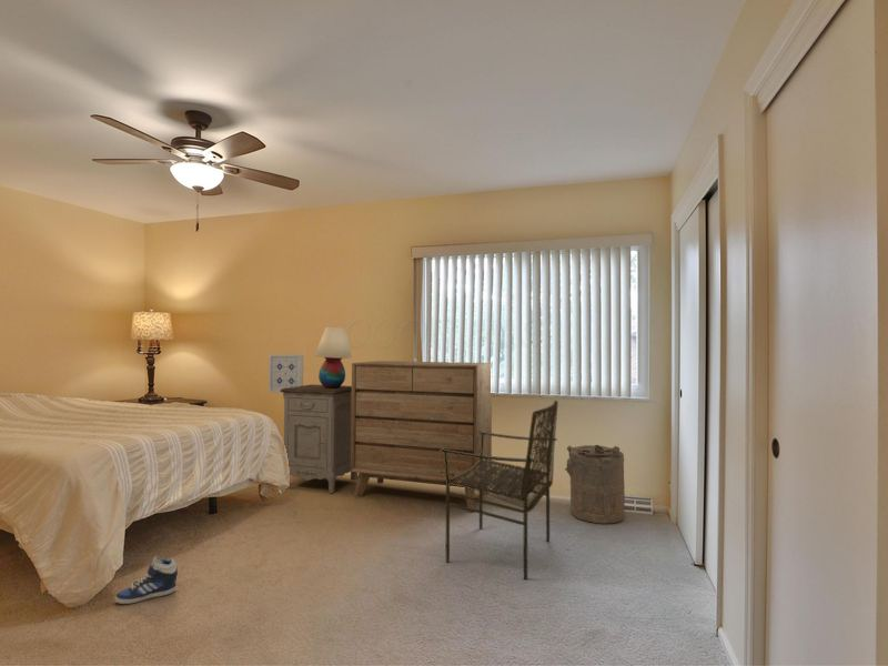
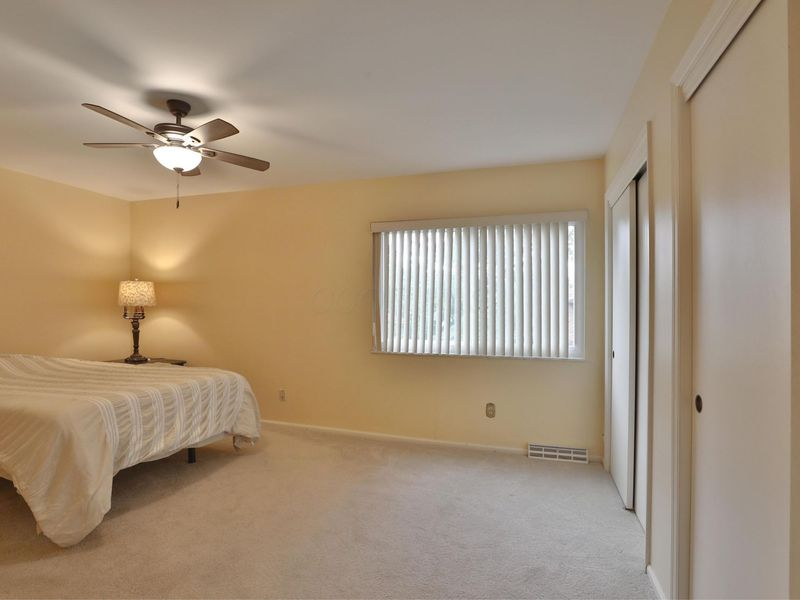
- dresser (422, 428)
- sneaker (147, 576)
- laundry hamper (594, 478)
- nightstand (319, 435)
- wall art (285, 373)
- table lamp (331, 357)
- armchair (505, 476)
